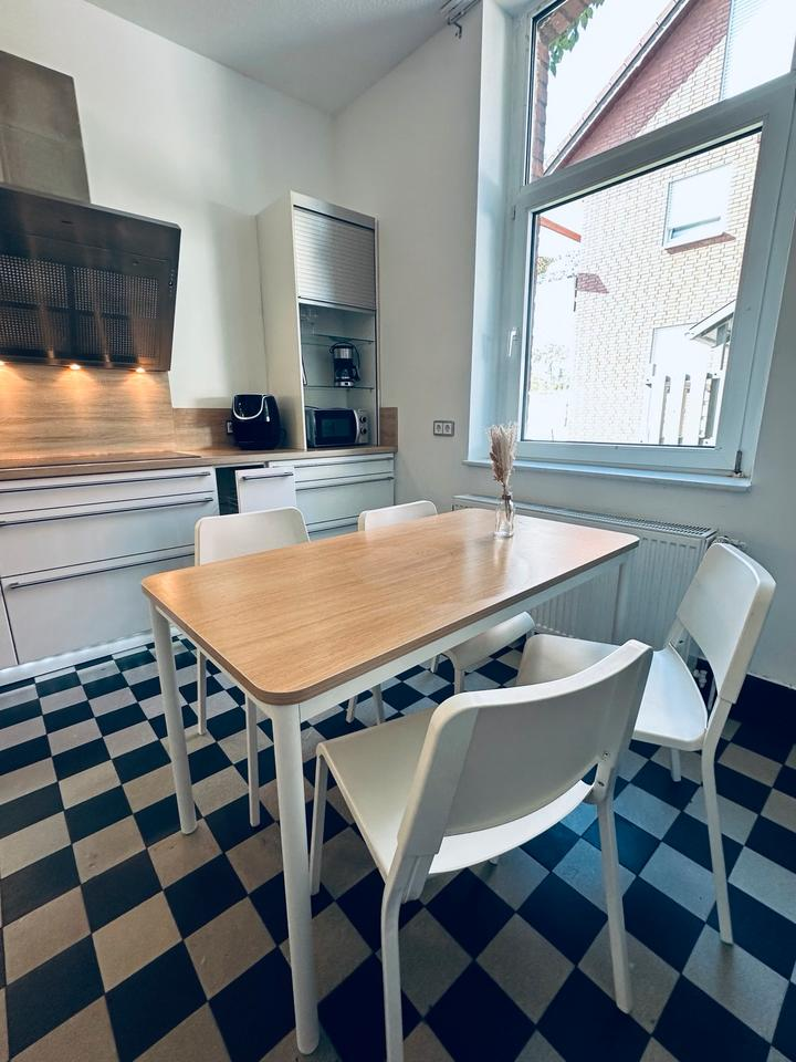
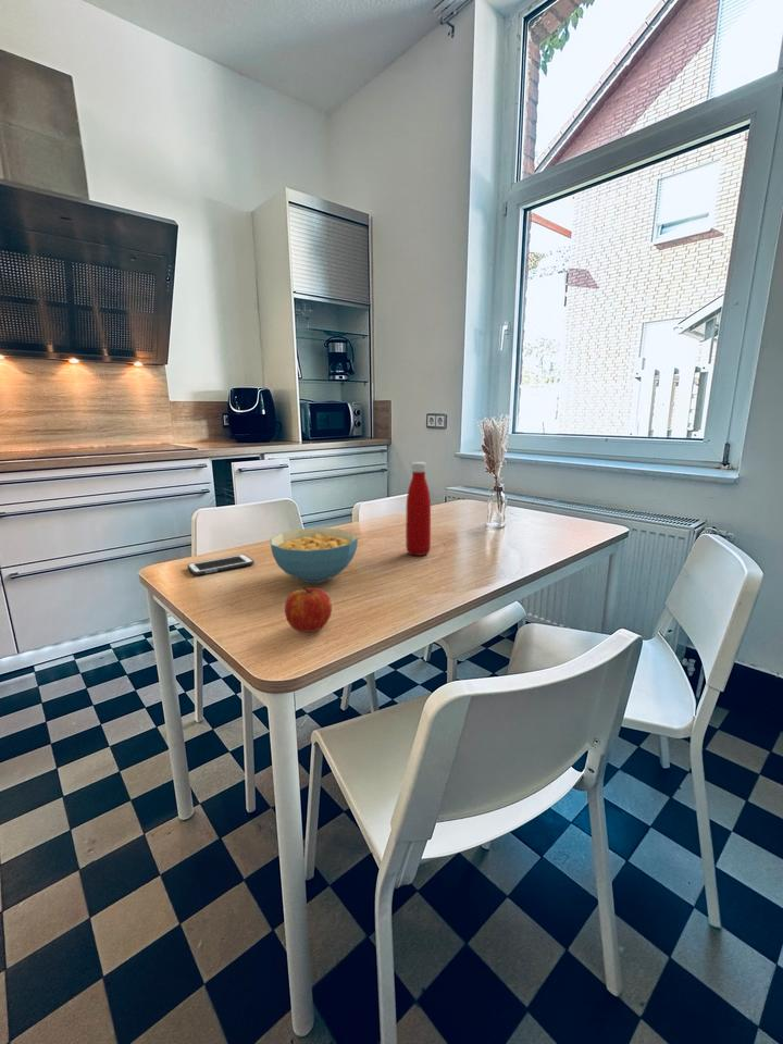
+ fruit (308, 607)
+ cell phone (221, 563)
+ bottle (418, 508)
+ cereal bowl (314, 558)
